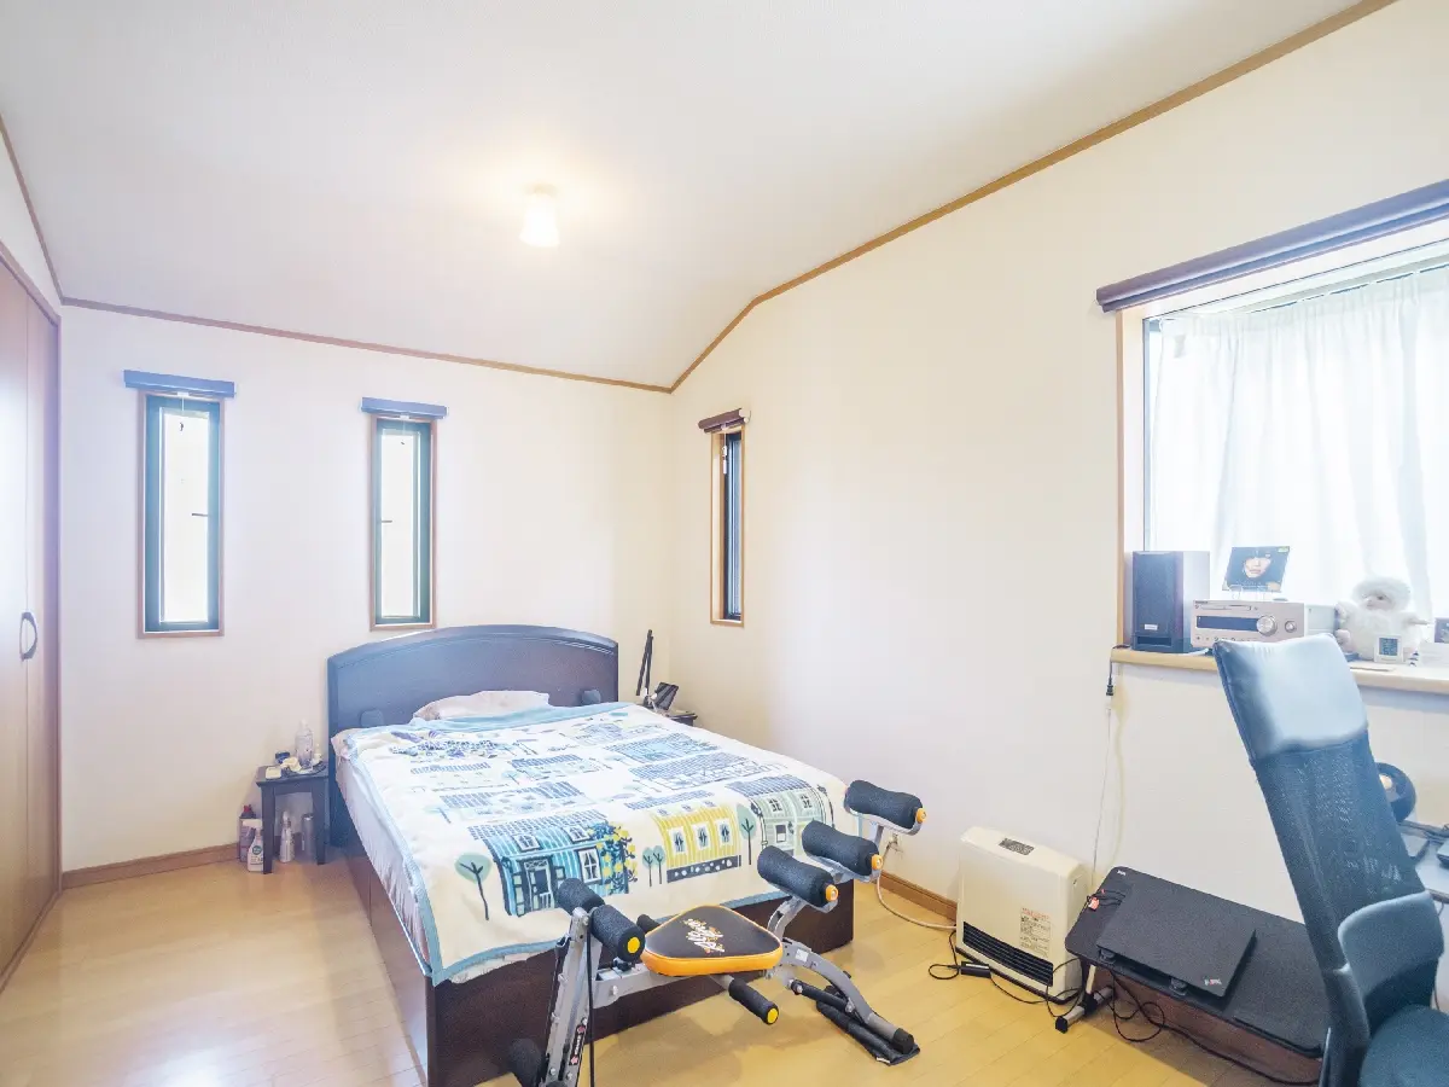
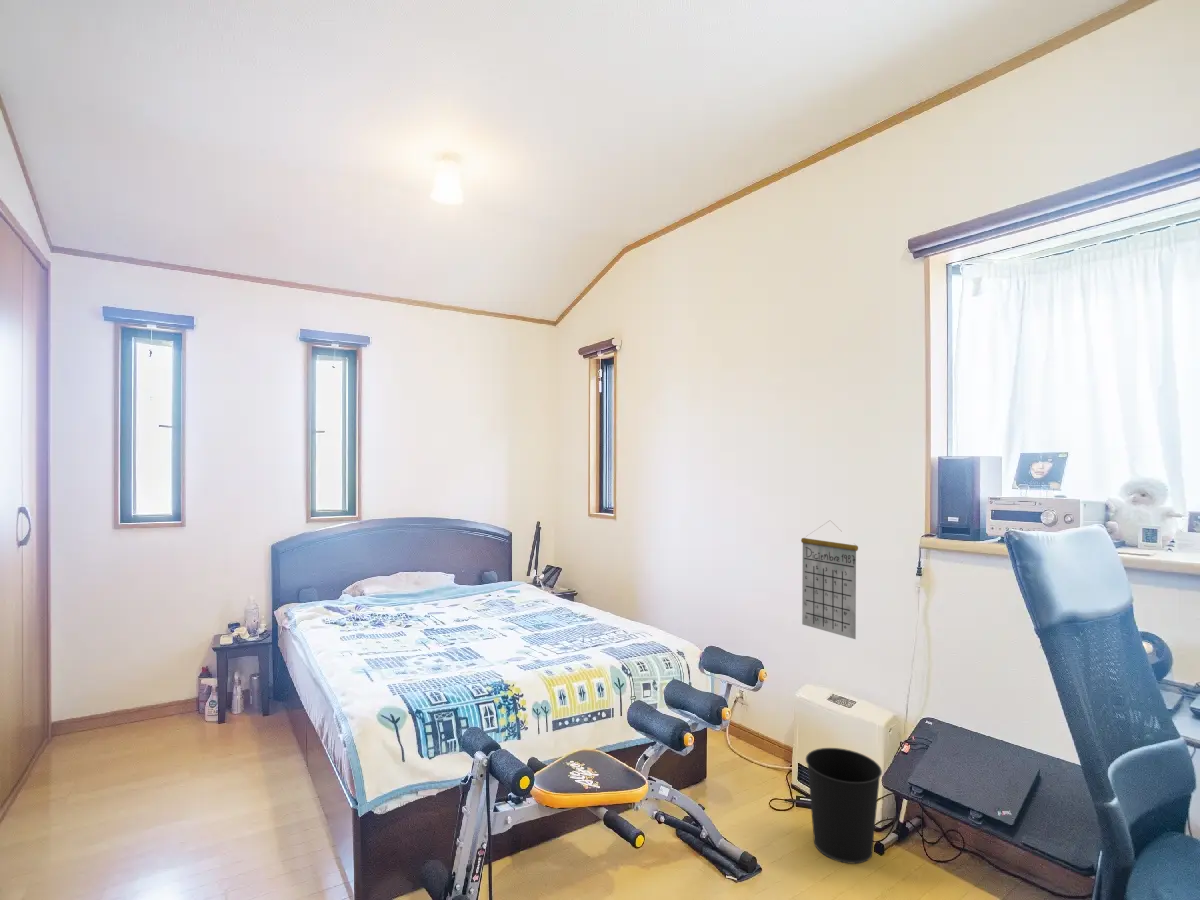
+ wastebasket (842, 805)
+ calendar (828, 575)
